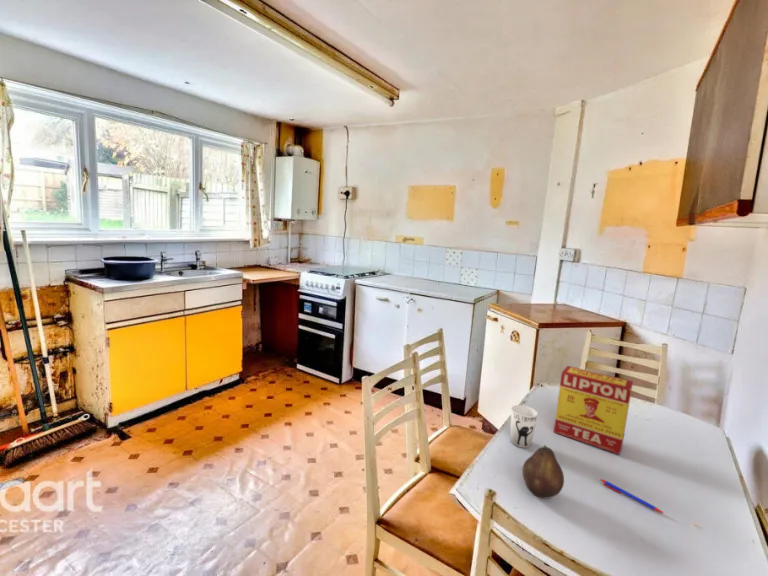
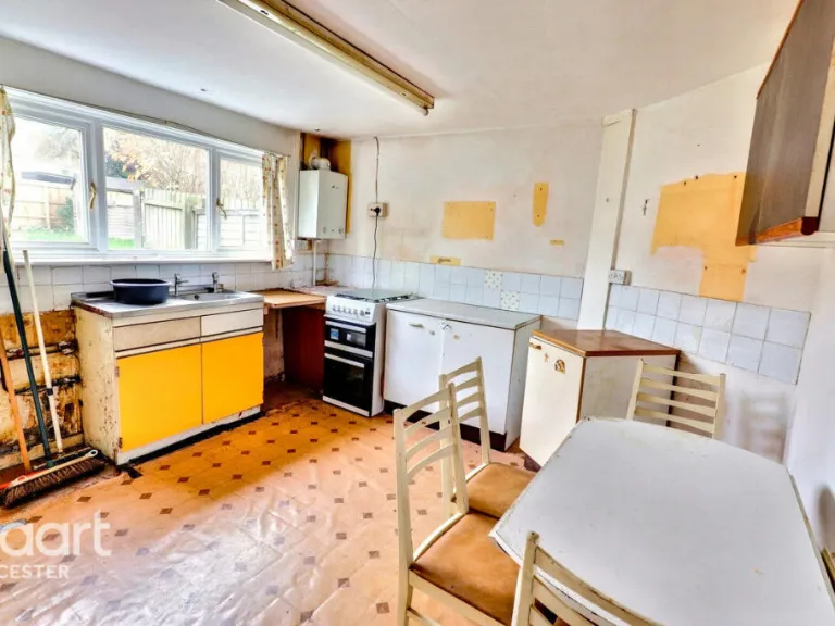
- fruit (543, 470)
- tea box (592, 407)
- pen (631, 495)
- cup (522, 426)
